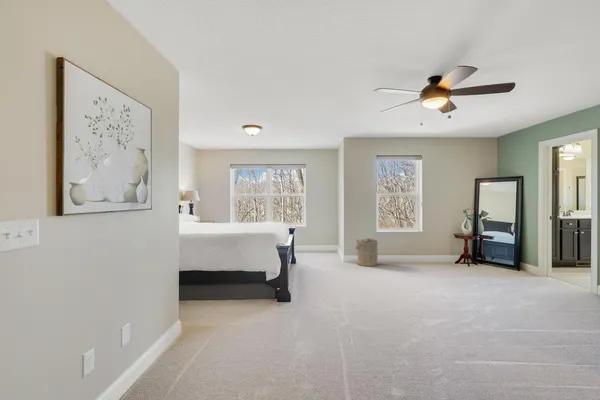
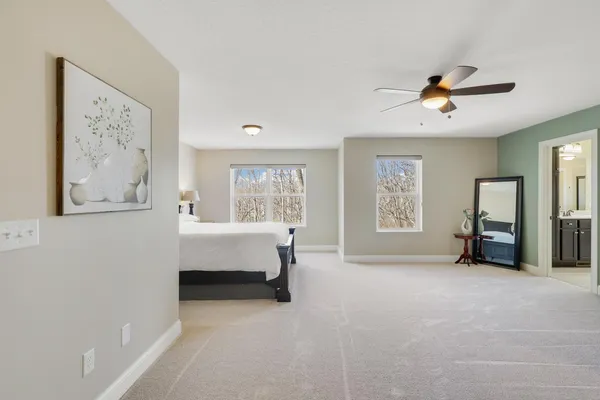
- laundry hamper (366, 250)
